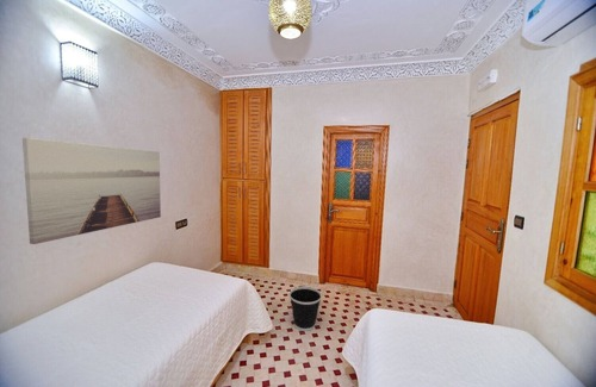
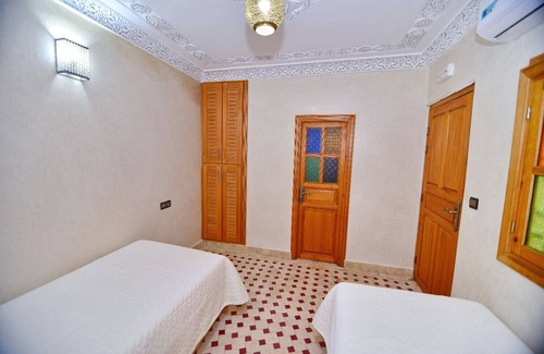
- wastebasket (304, 308)
- wall art (108, 187)
